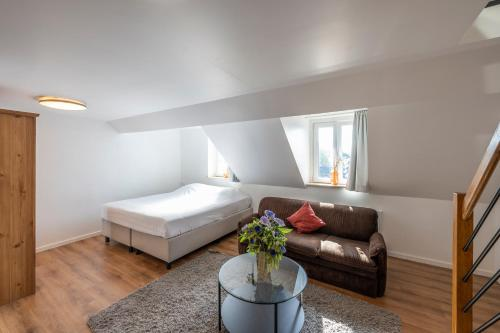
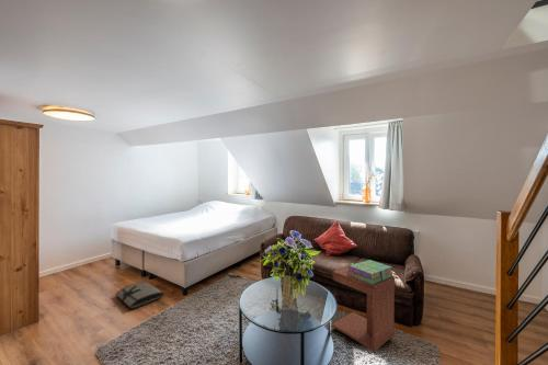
+ side table (367, 304)
+ tool roll (139, 290)
+ stack of books (369, 270)
